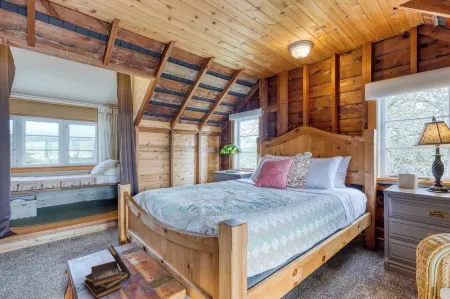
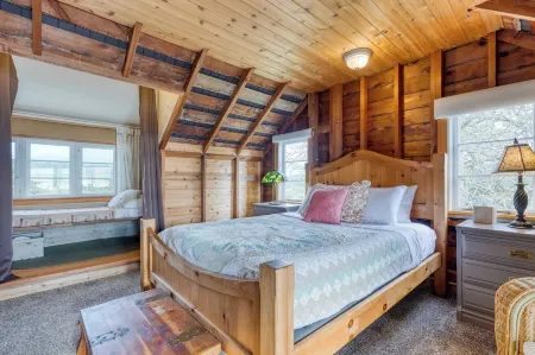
- book (111, 267)
